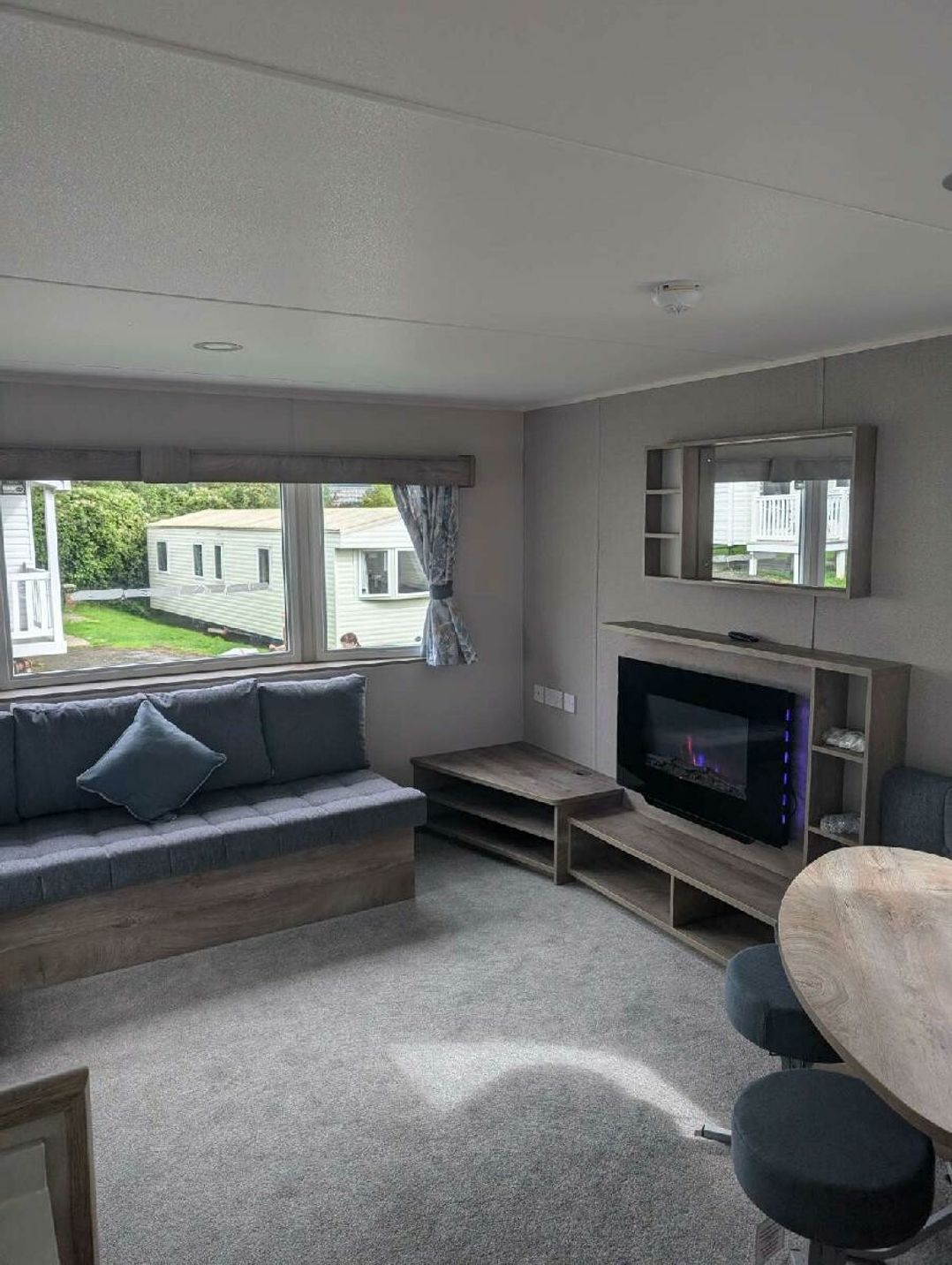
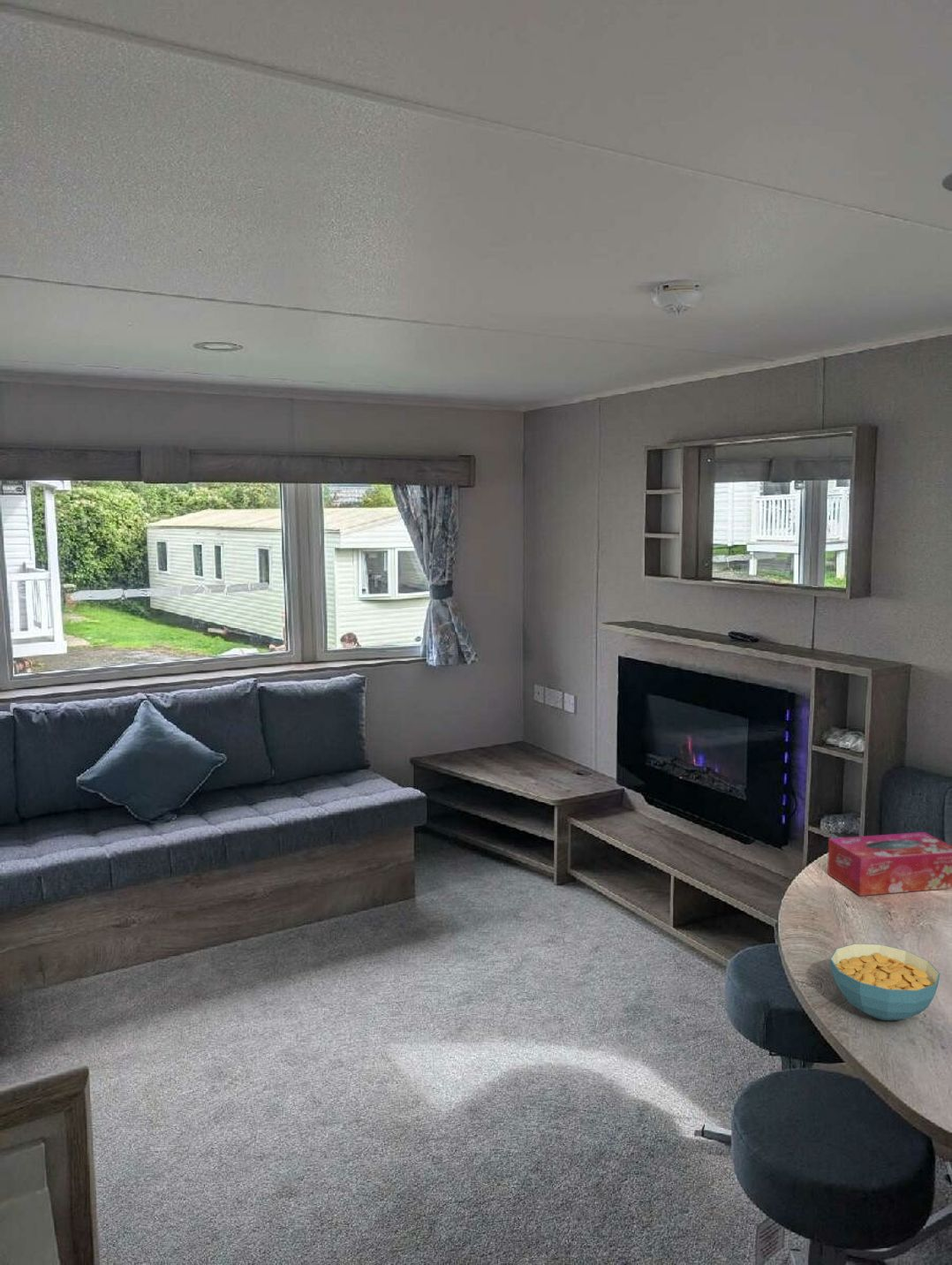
+ tissue box (893, 862)
+ cereal bowl (882, 989)
